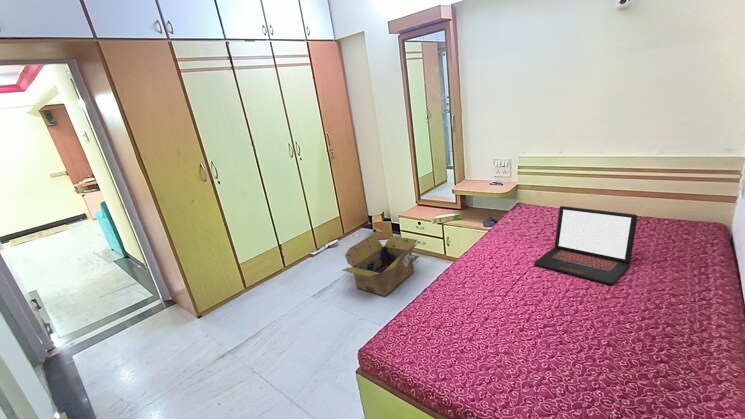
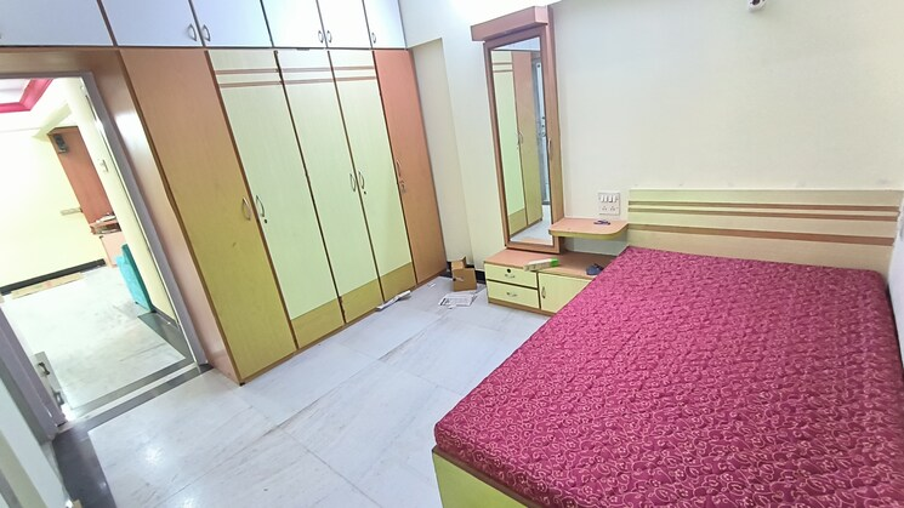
- laptop (583, 241)
- cardboard box (388, 259)
